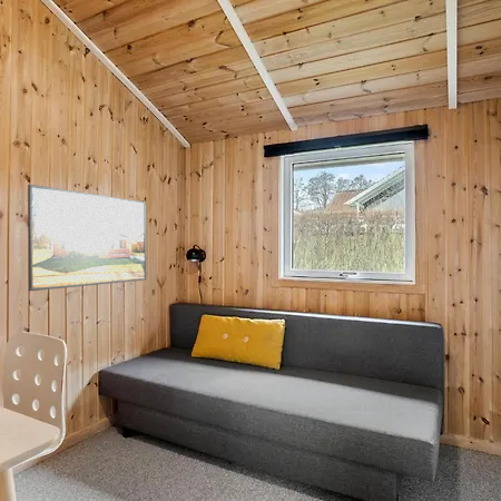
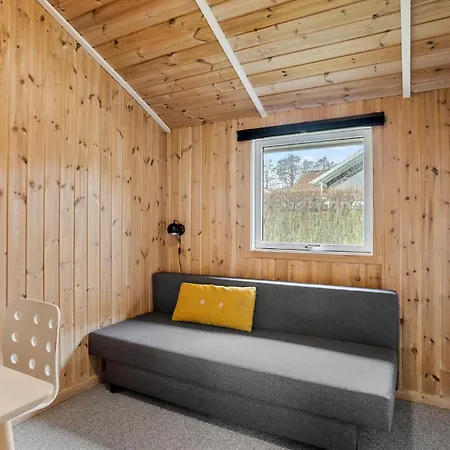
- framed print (96, 239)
